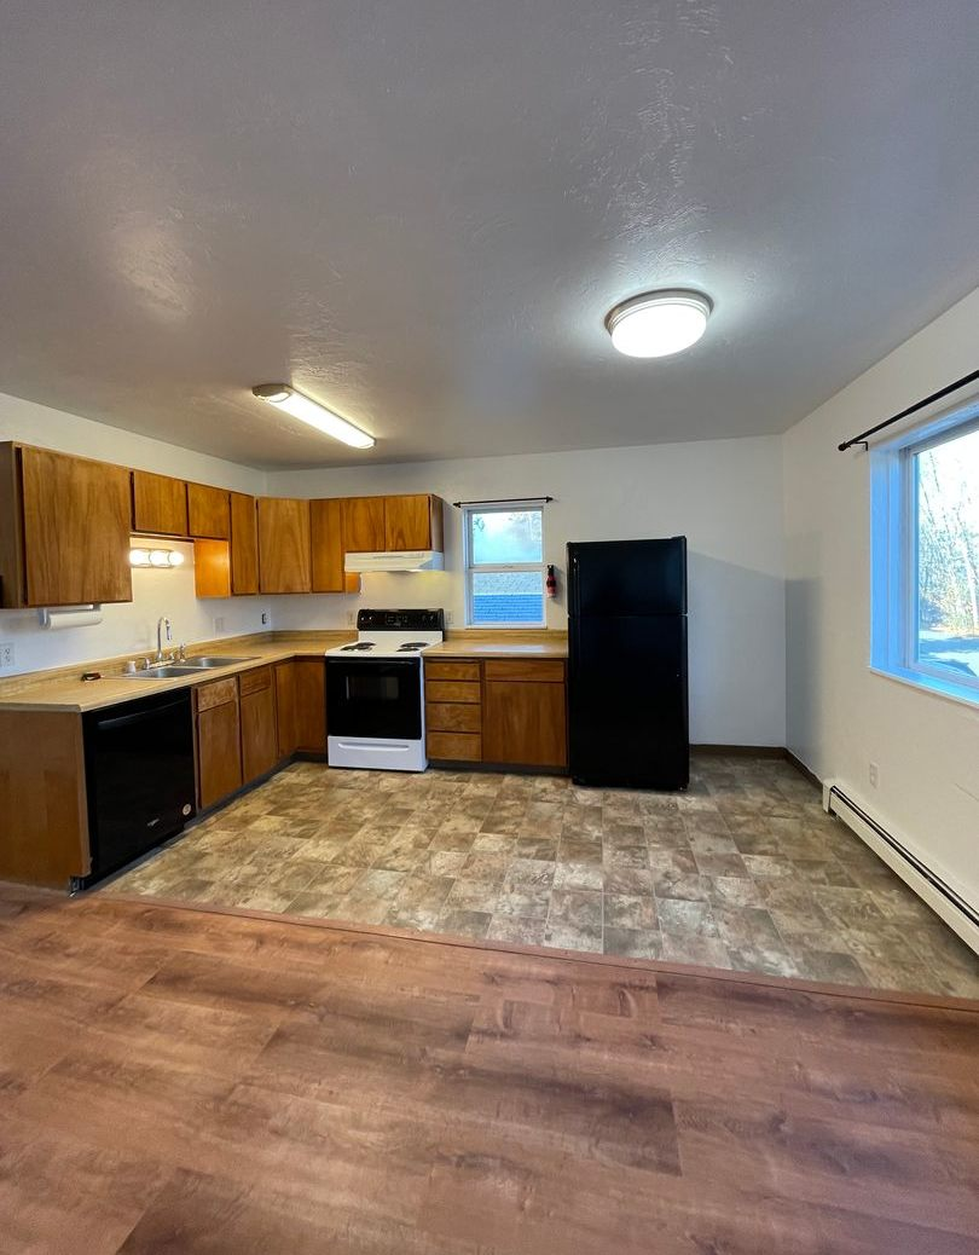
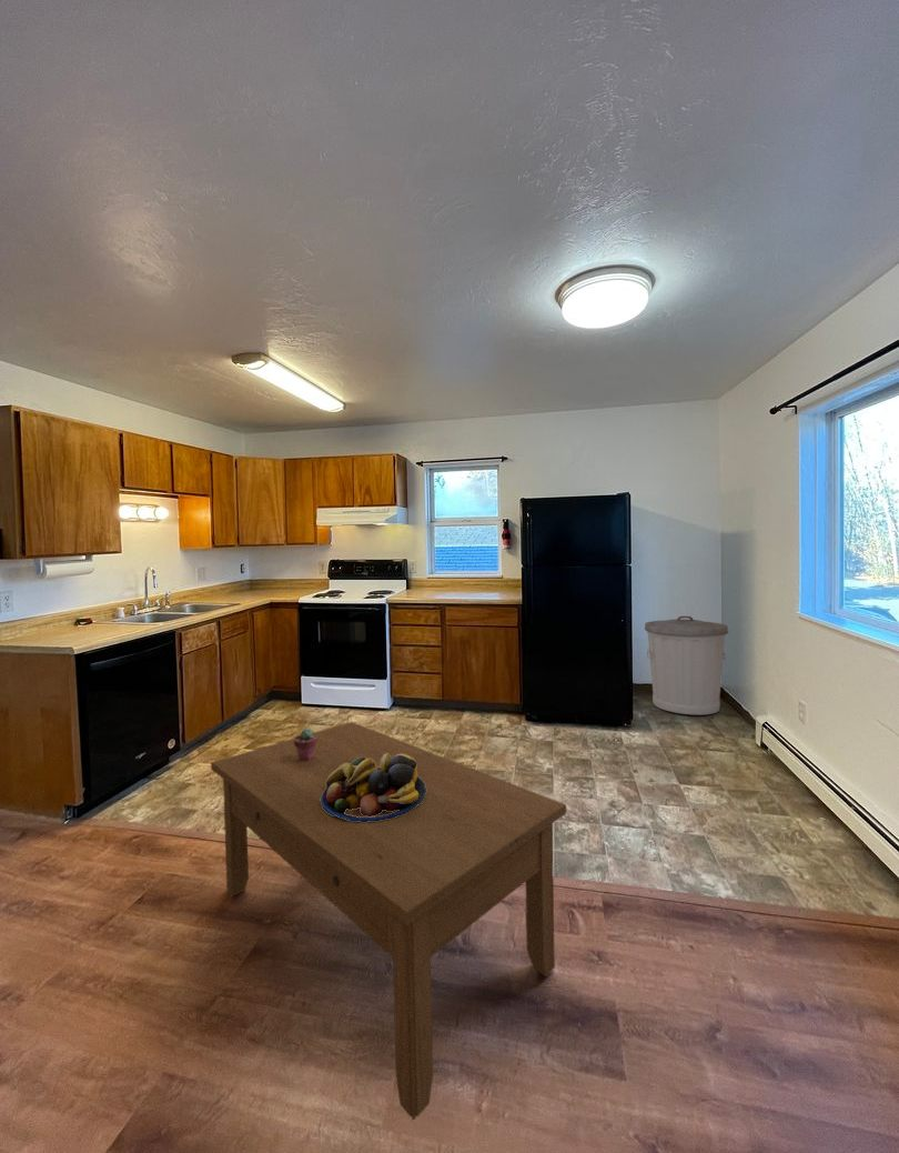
+ potted succulent (305, 742)
+ fruit bowl (373, 775)
+ trash can (685, 661)
+ coffee table (370, 853)
